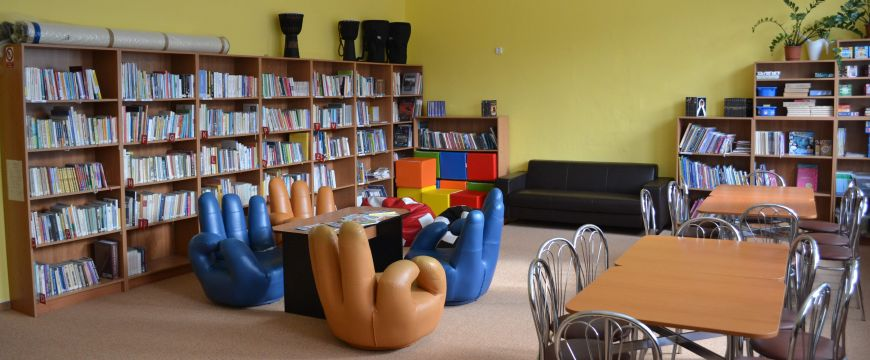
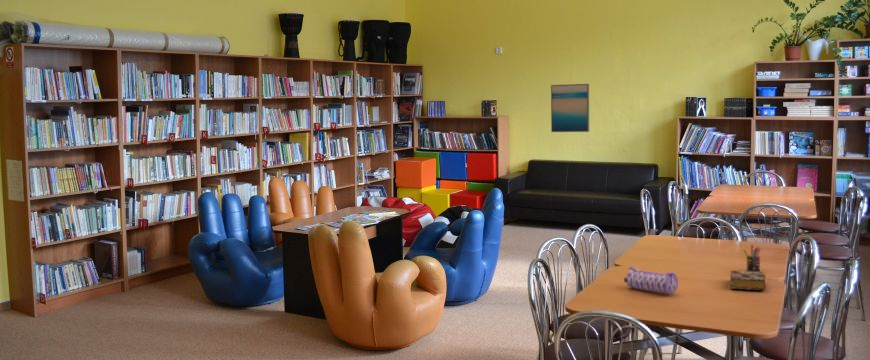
+ pen holder (751, 258)
+ pencil case (651, 280)
+ wall art (569, 108)
+ book (747, 280)
